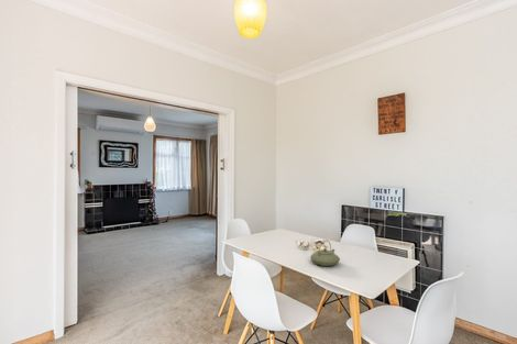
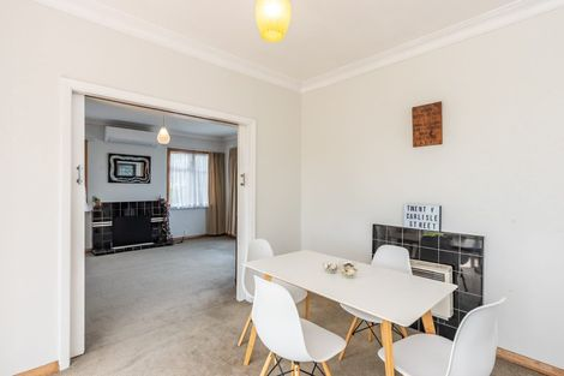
- teapot (326, 251)
